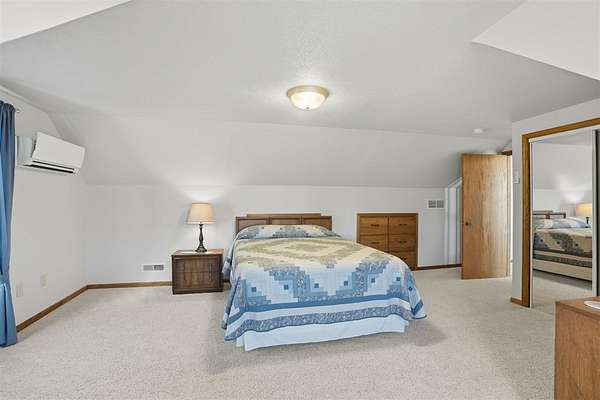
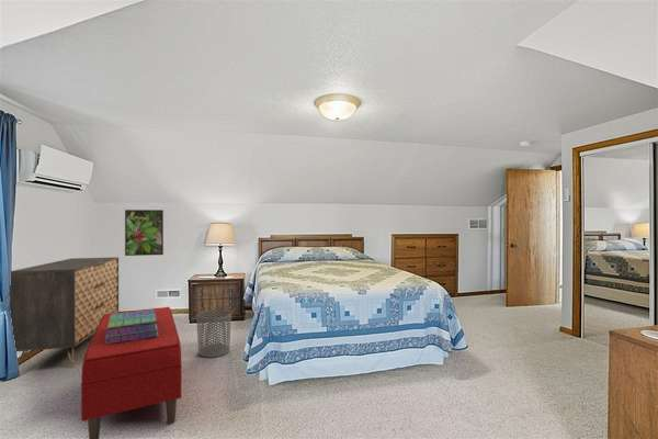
+ bench (136, 361)
+ dresser (72, 306)
+ waste bin (214, 333)
+ stack of books (133, 324)
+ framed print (144, 232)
